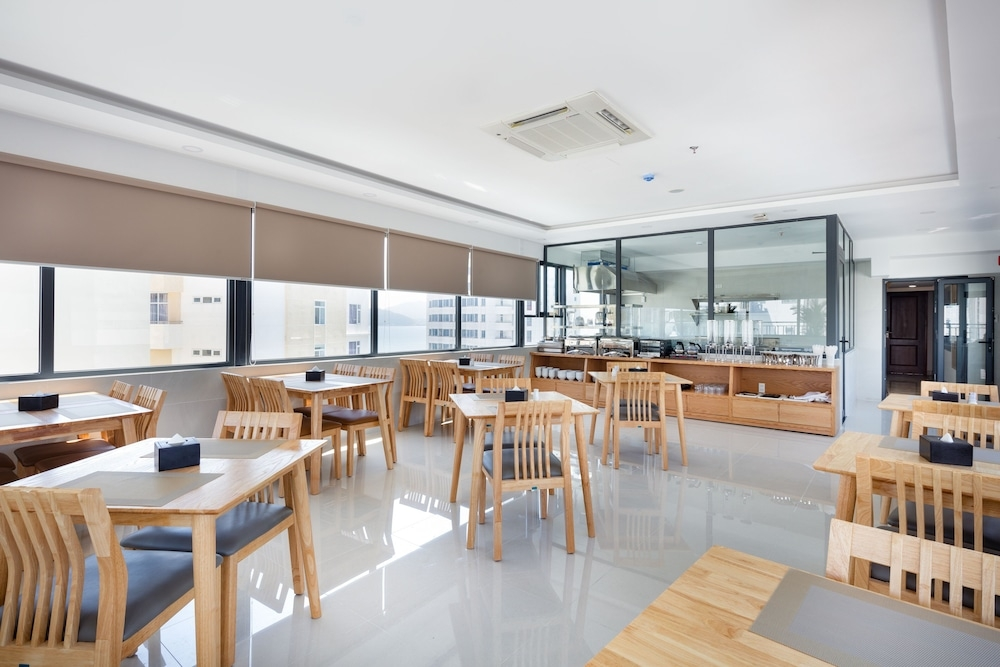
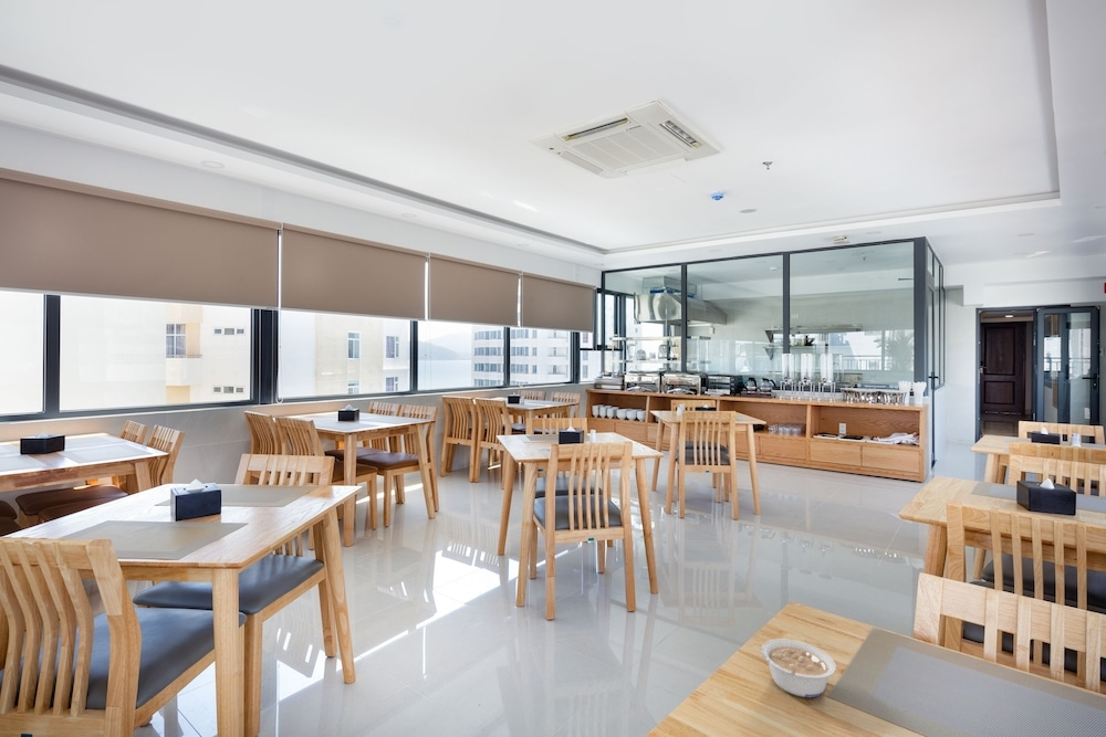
+ legume (799, 668)
